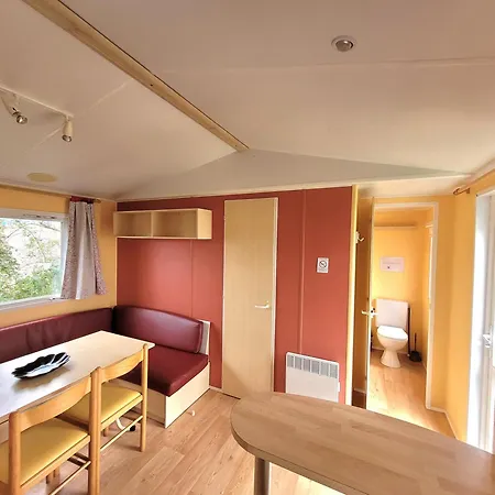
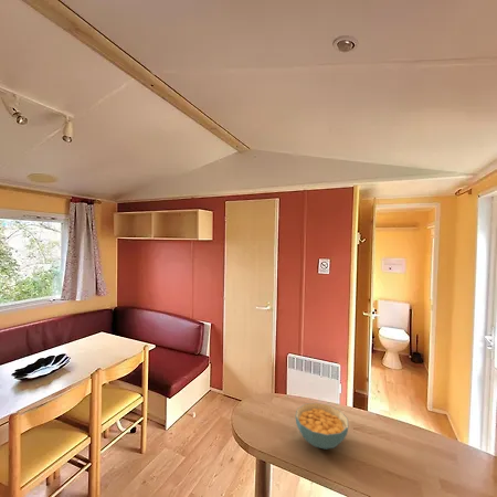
+ cereal bowl (320, 430)
